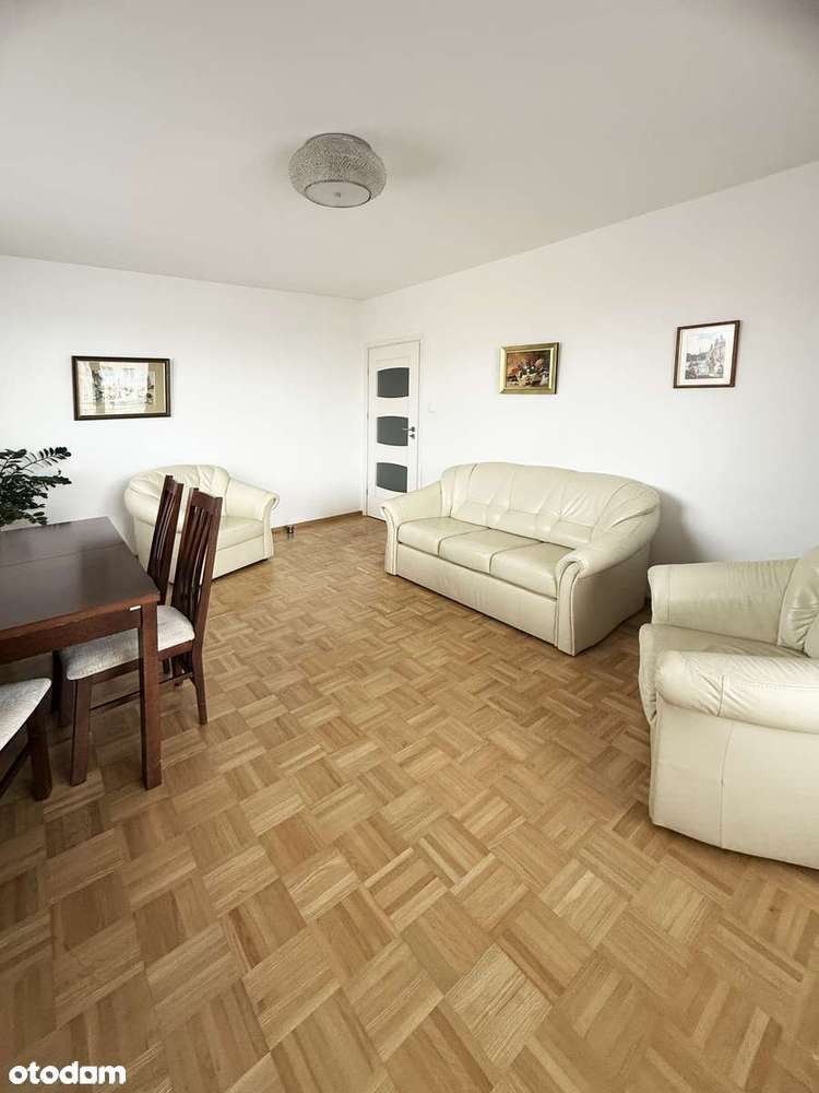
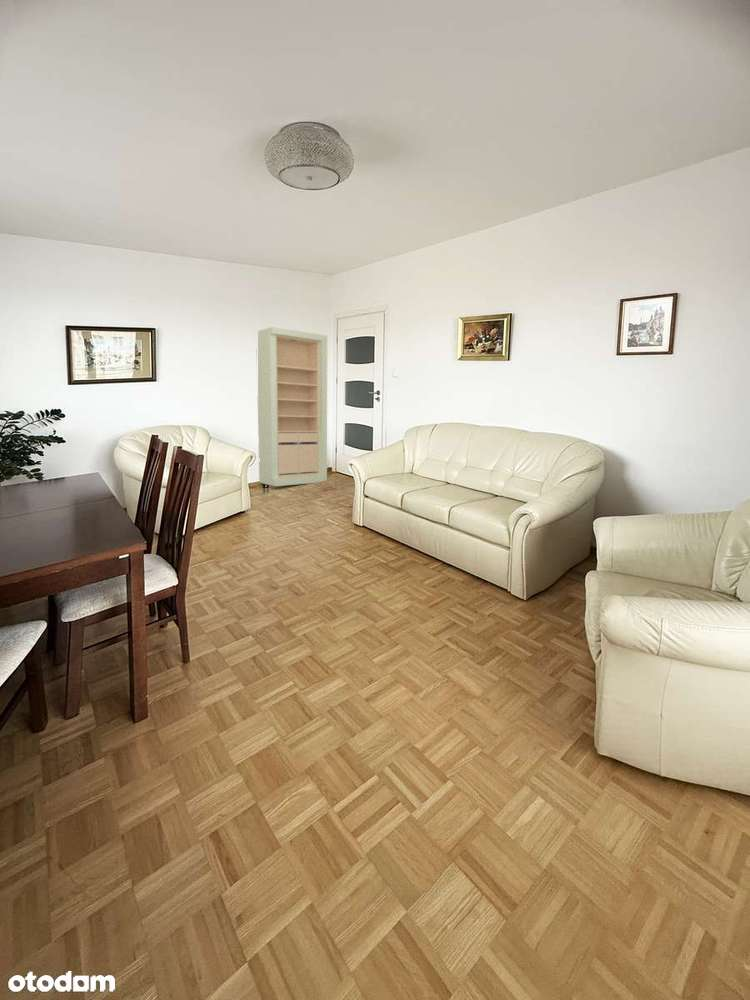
+ storage cabinet (293, 409)
